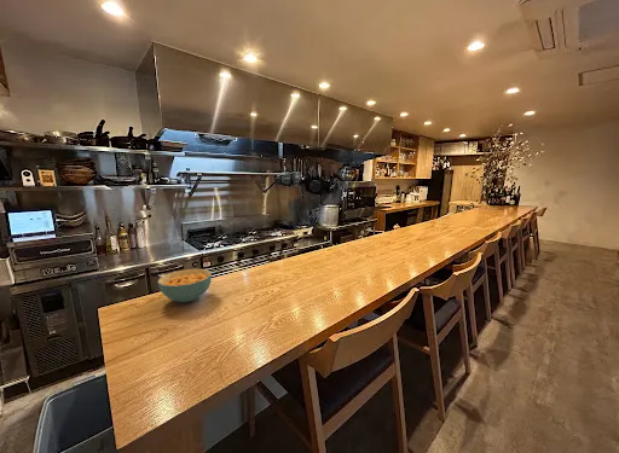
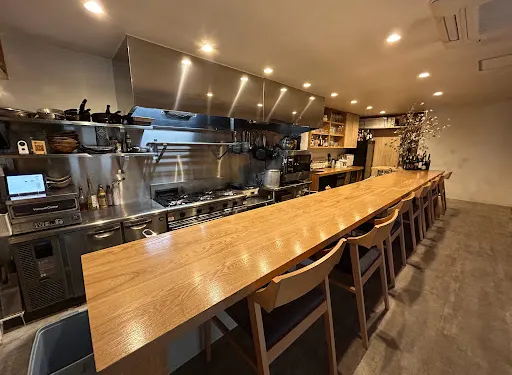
- cereal bowl (186, 288)
